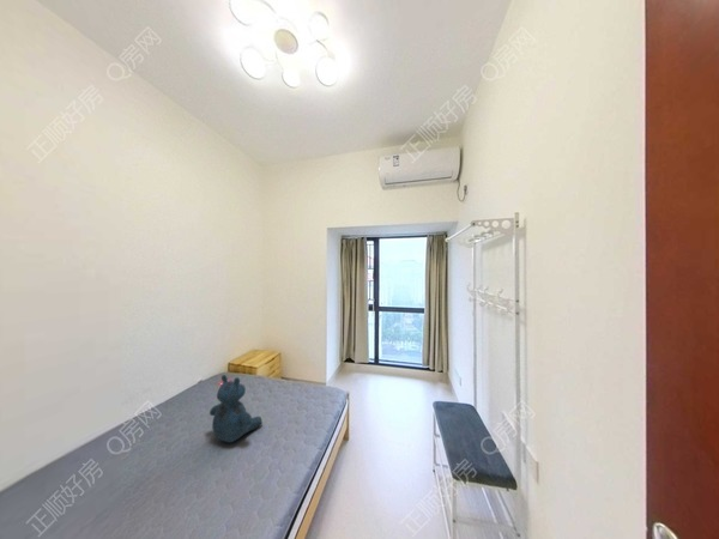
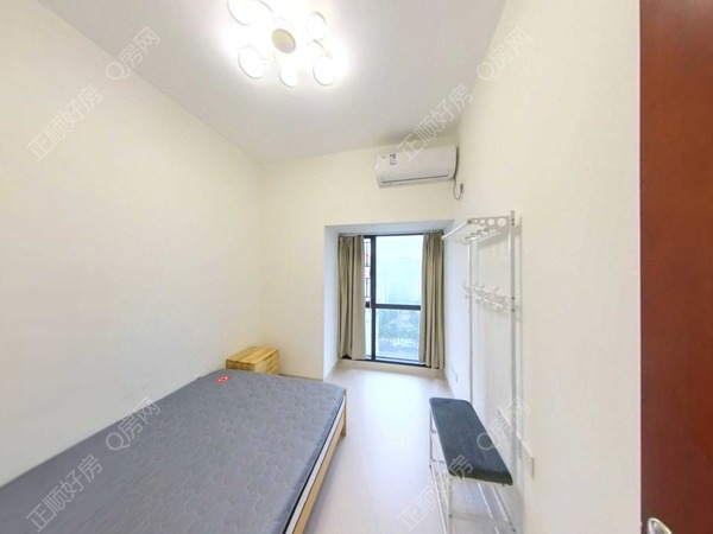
- teddy bear (237, 402)
